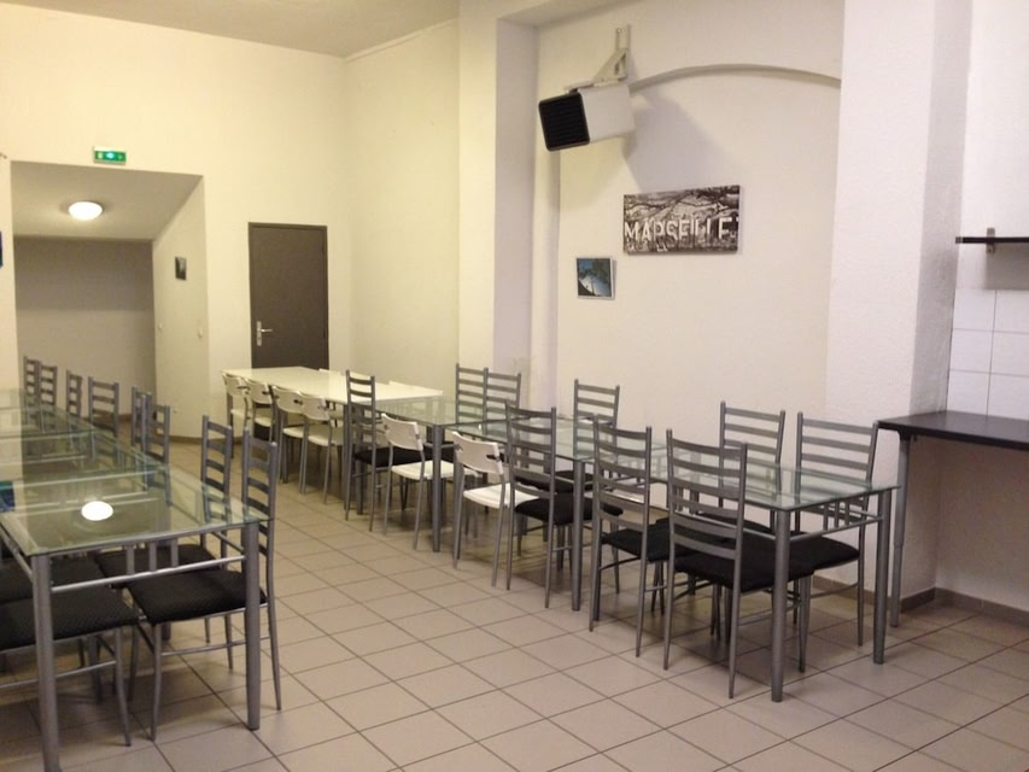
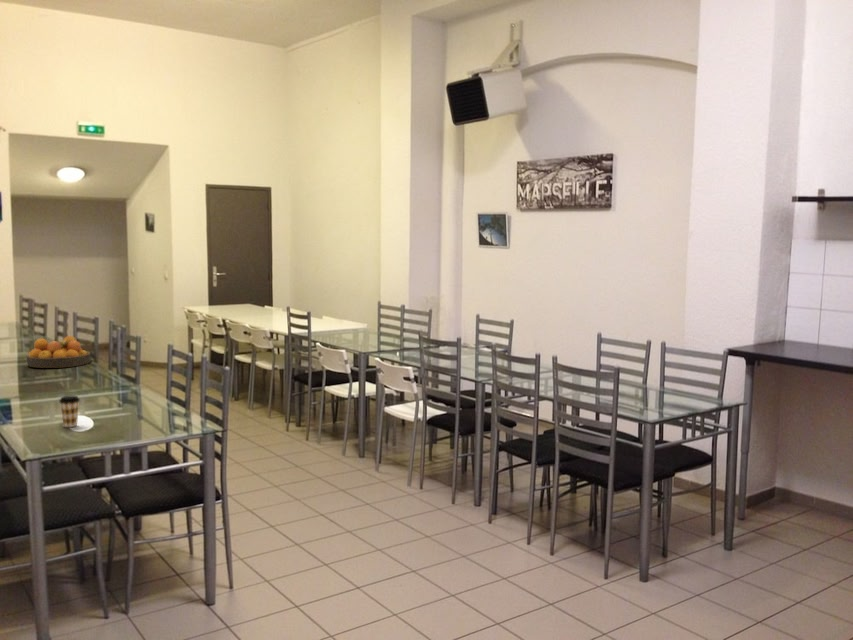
+ fruit bowl (59, 350)
+ coffee cup (69, 411)
